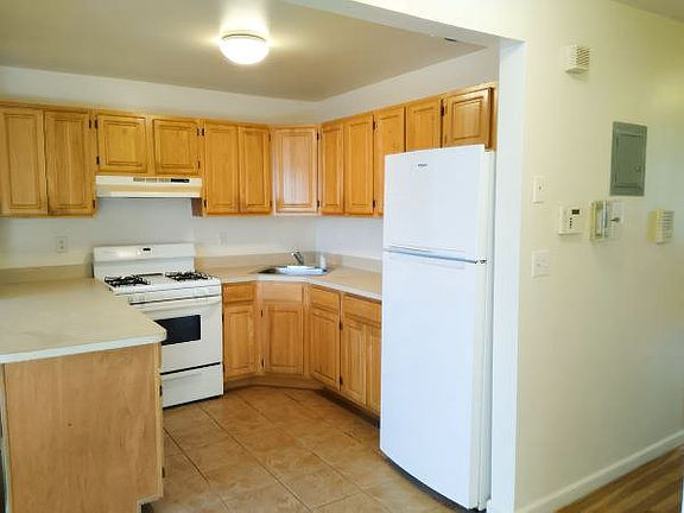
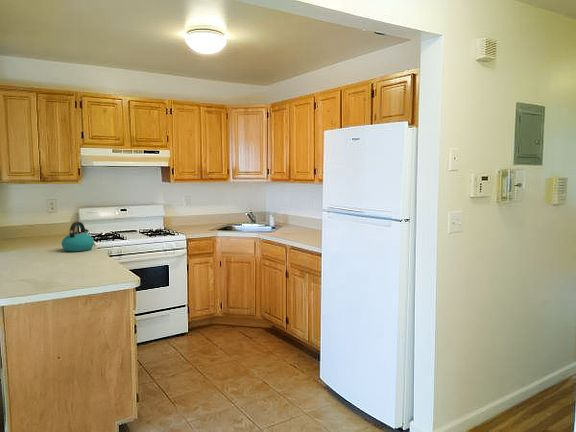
+ kettle (78, 235)
